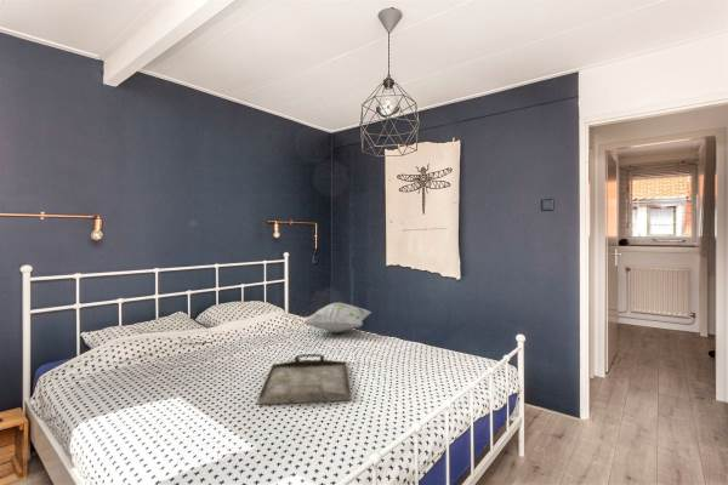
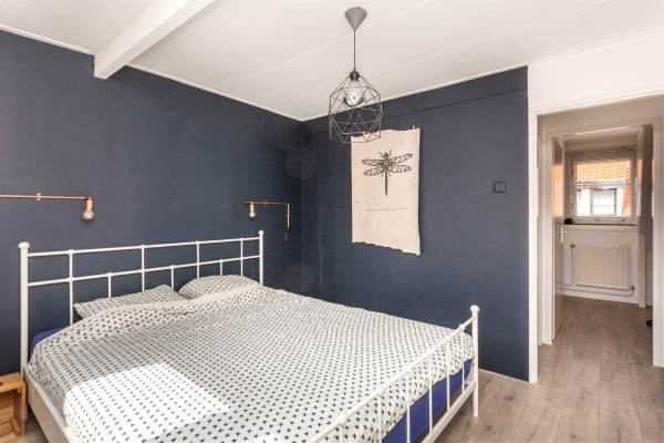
- serving tray (307, 375)
- decorative pillow (337, 316)
